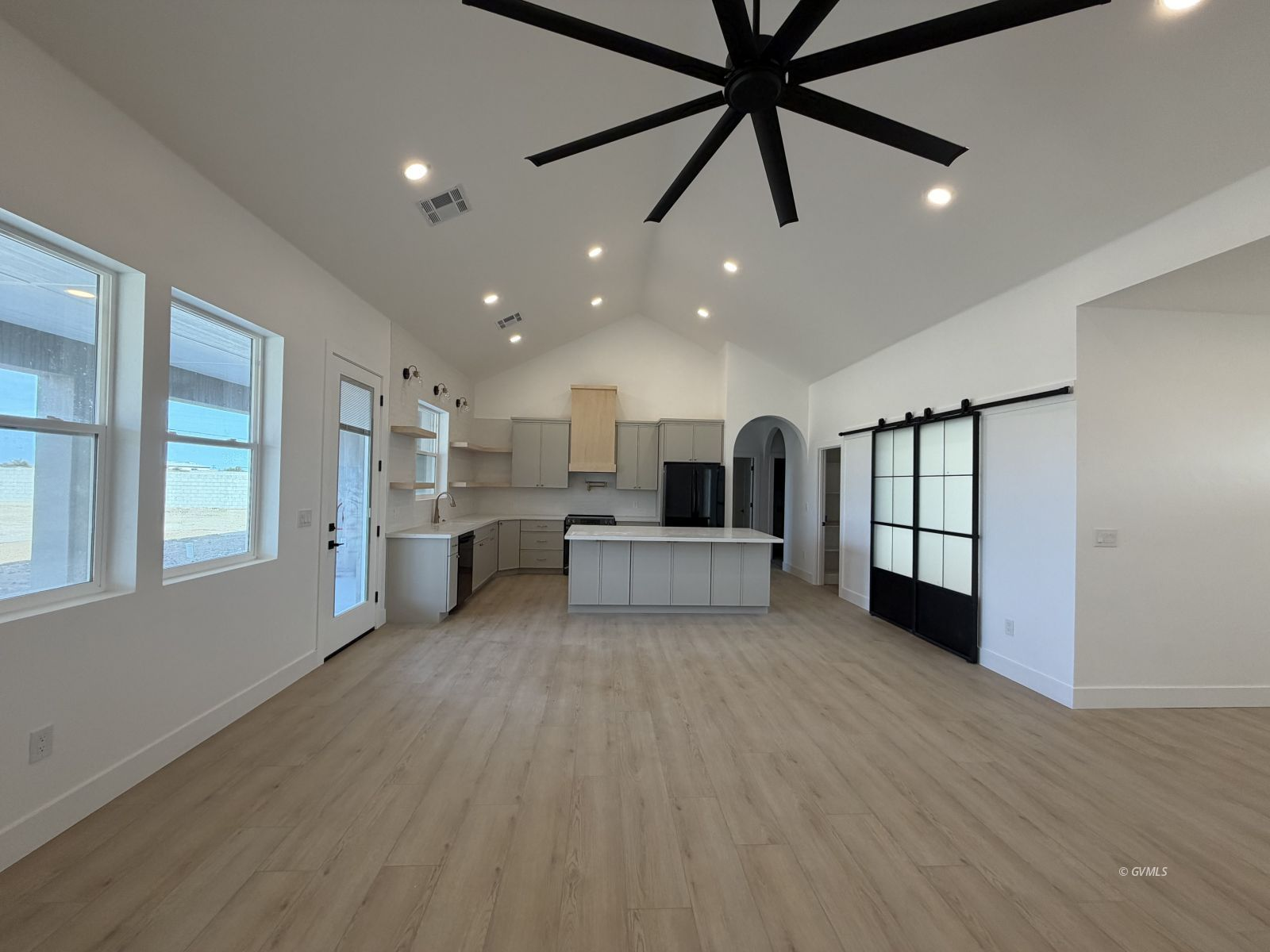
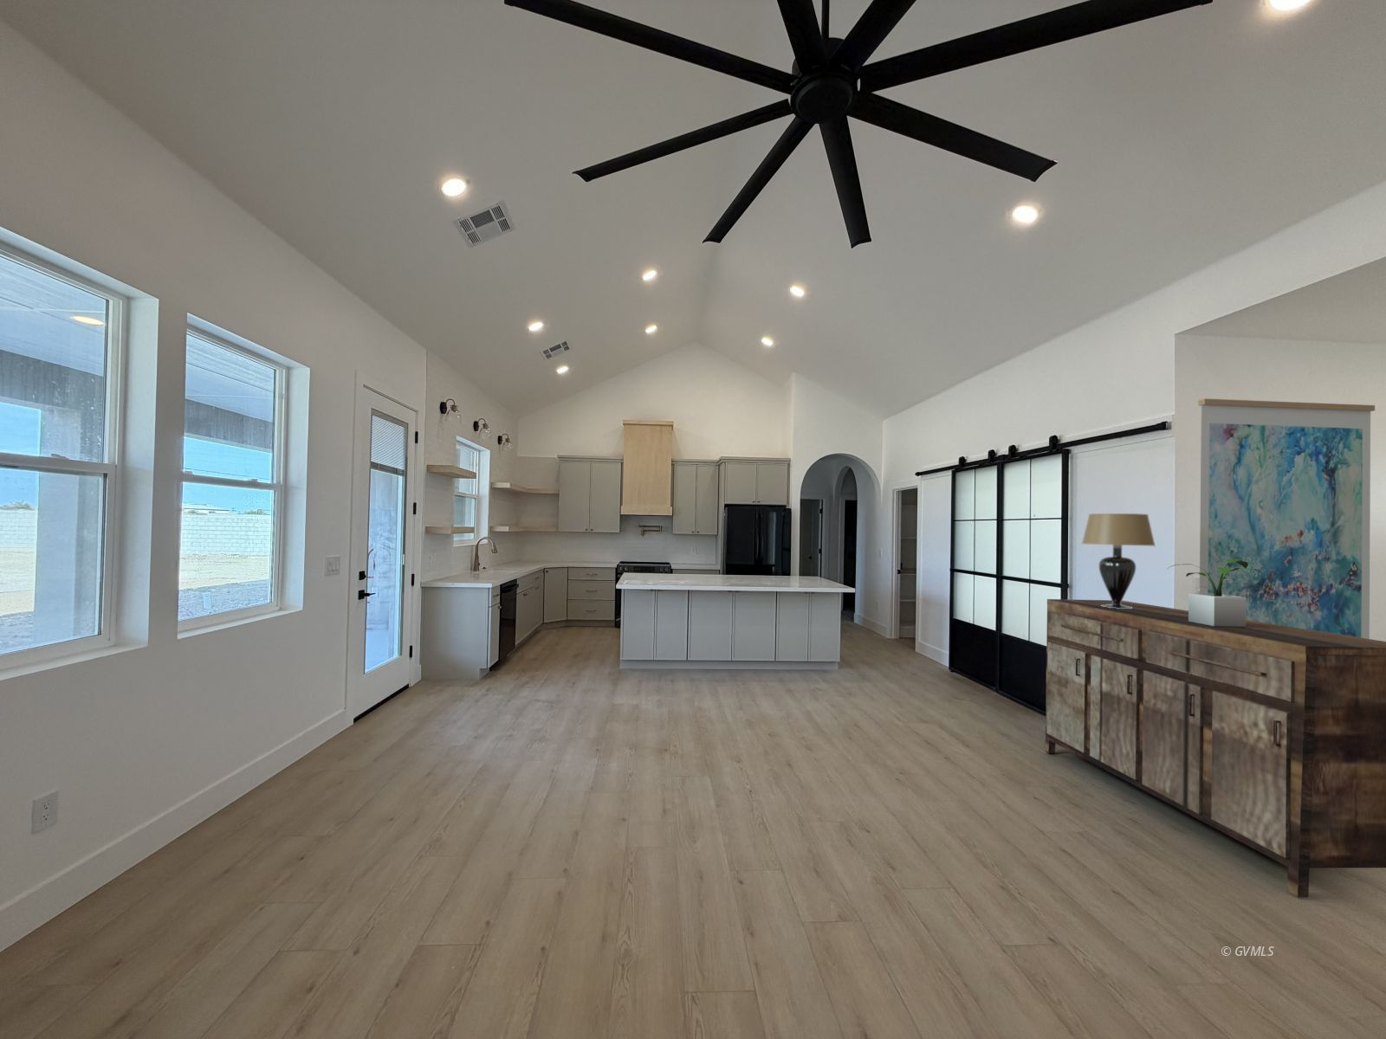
+ potted plant (1220, 592)
+ sideboard (1186, 712)
+ wall art (1286, 539)
+ table lamp (1116, 560)
